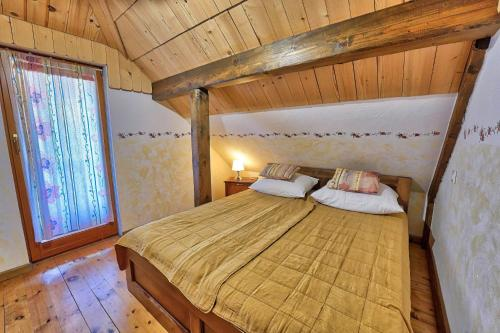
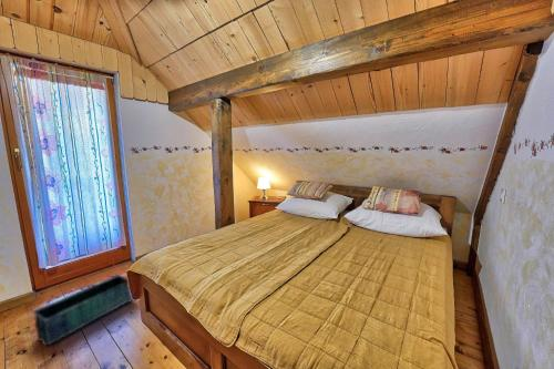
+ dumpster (88, 306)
